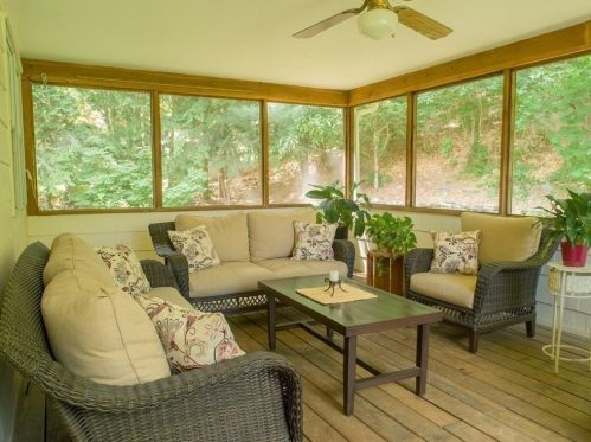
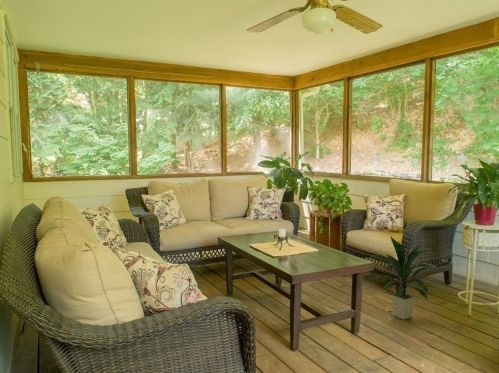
+ indoor plant (406, 277)
